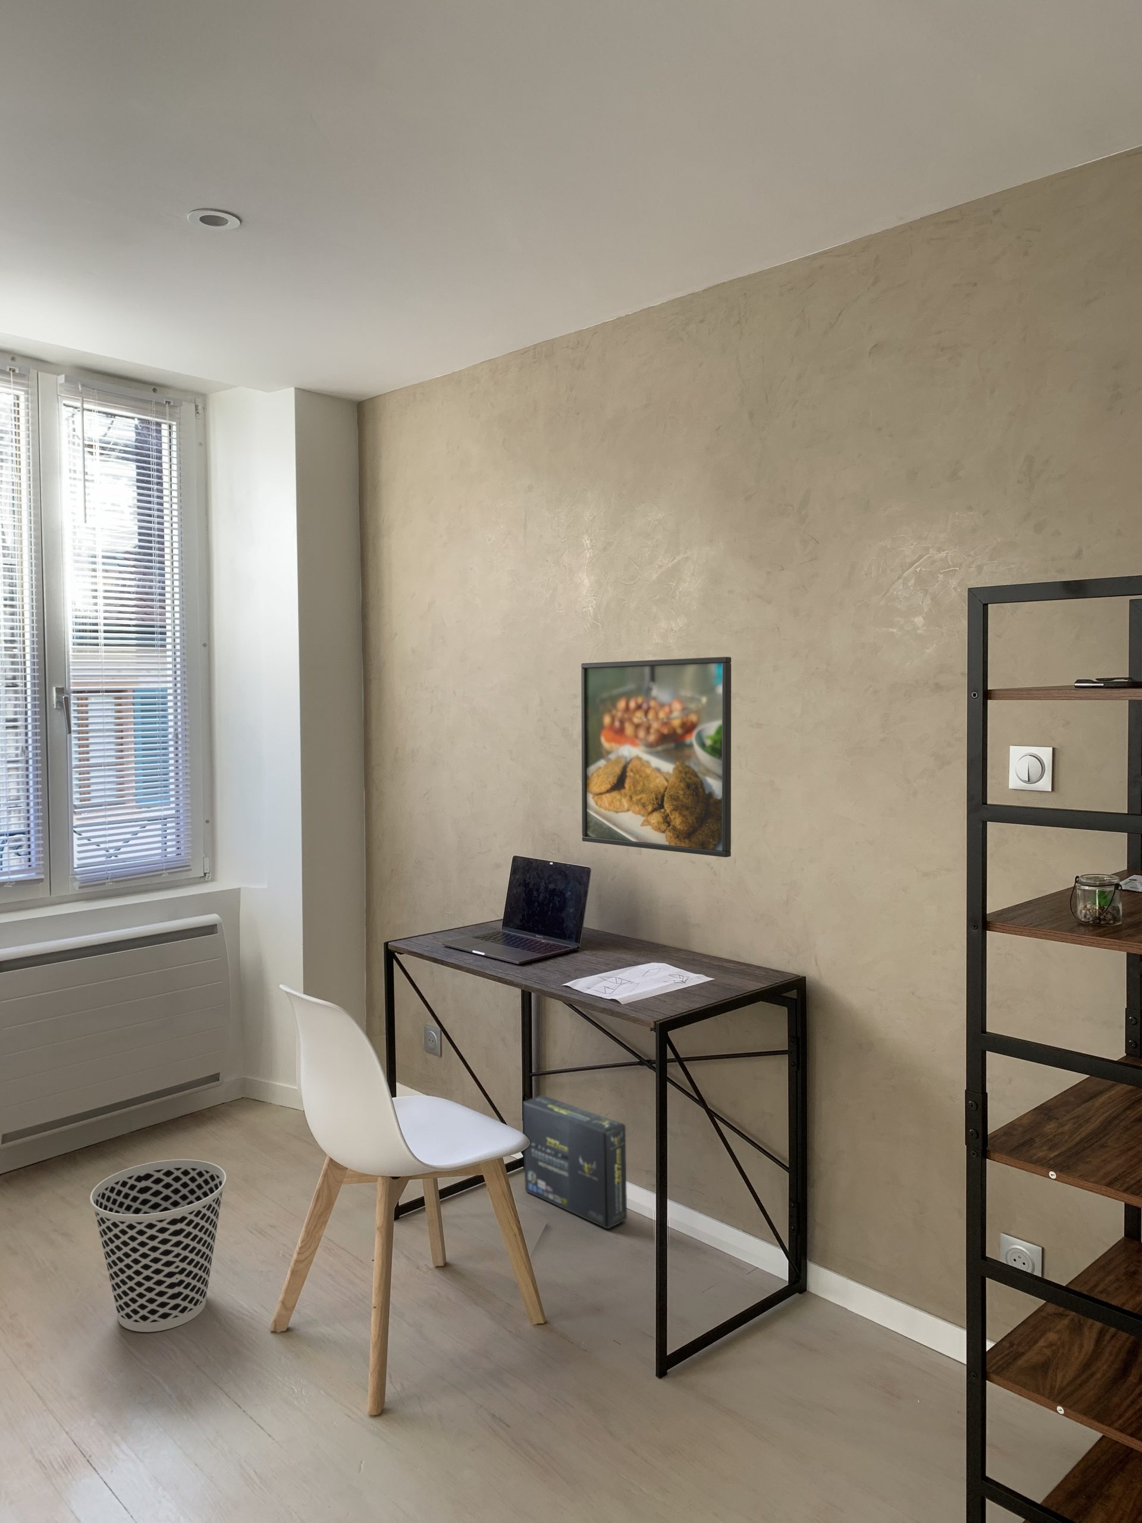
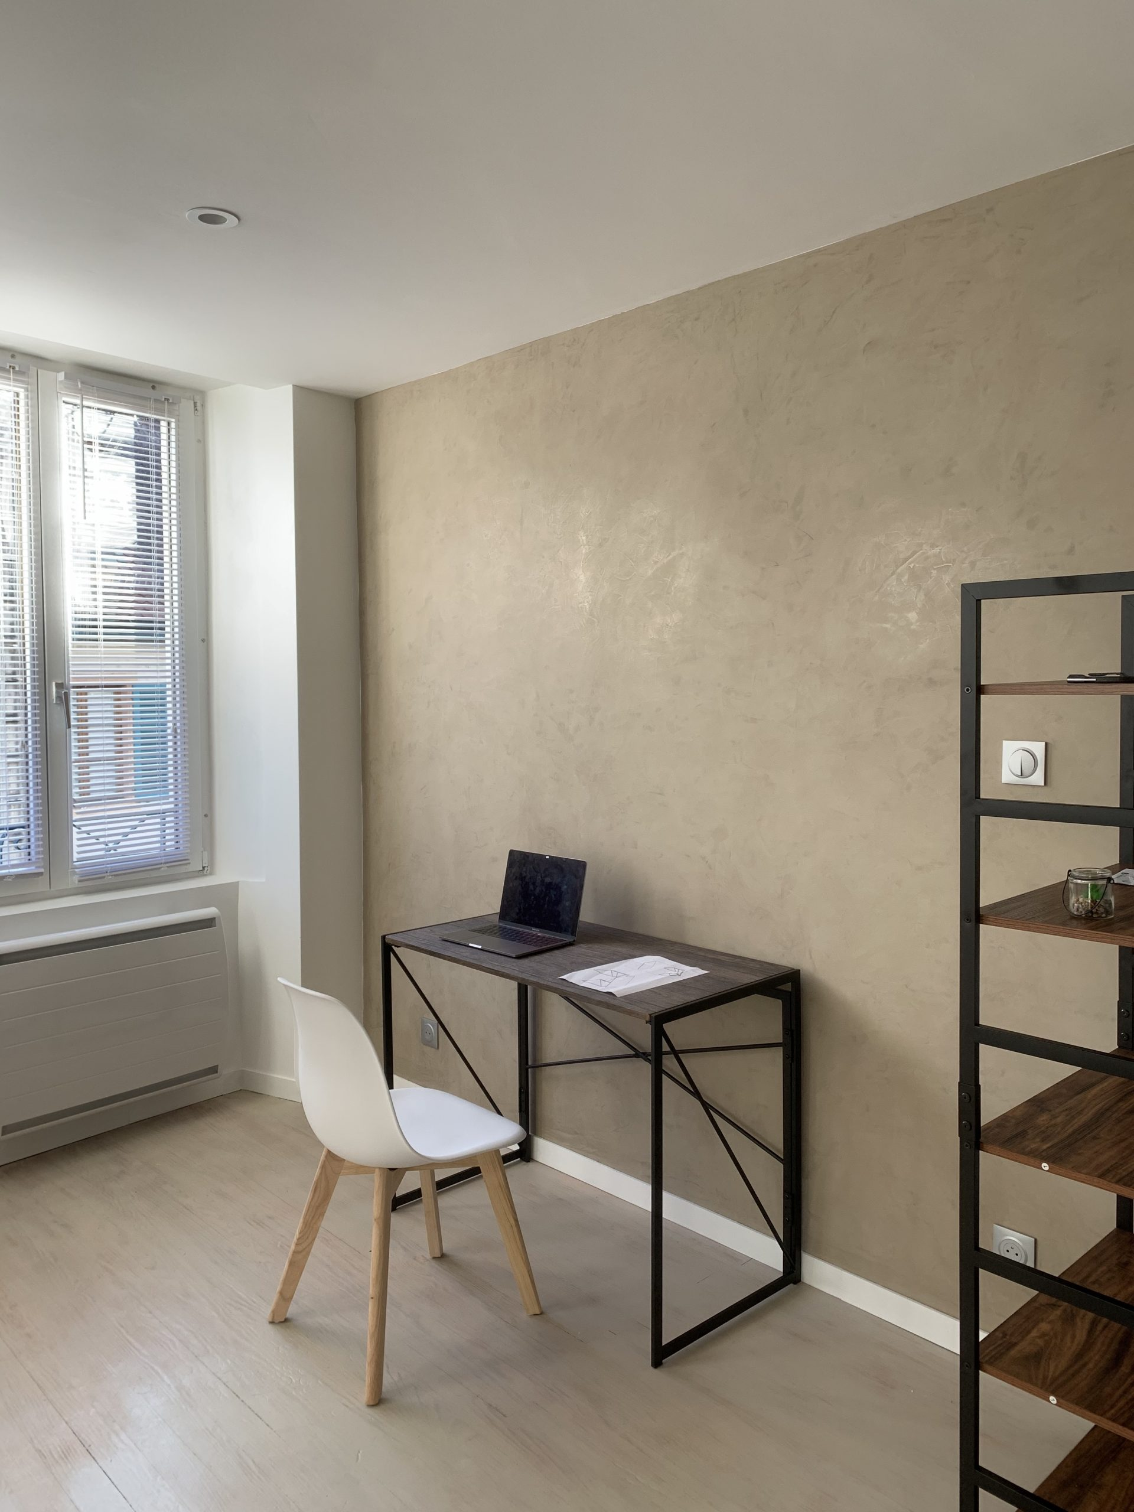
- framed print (651, 754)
- box (573, 1158)
- wastebasket (161, 1247)
